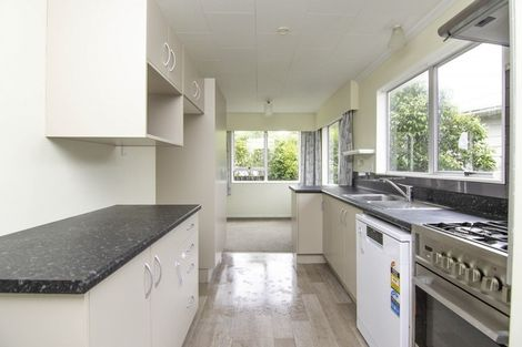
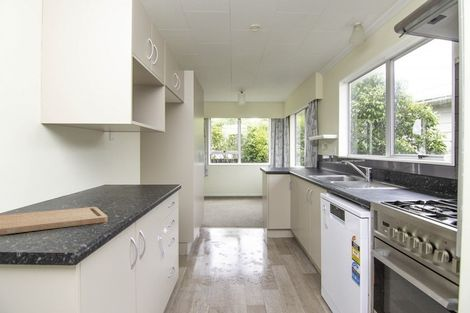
+ cutting board (47, 219)
